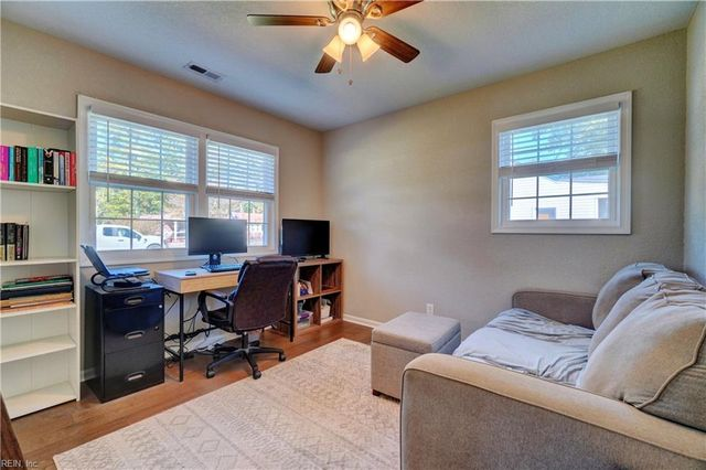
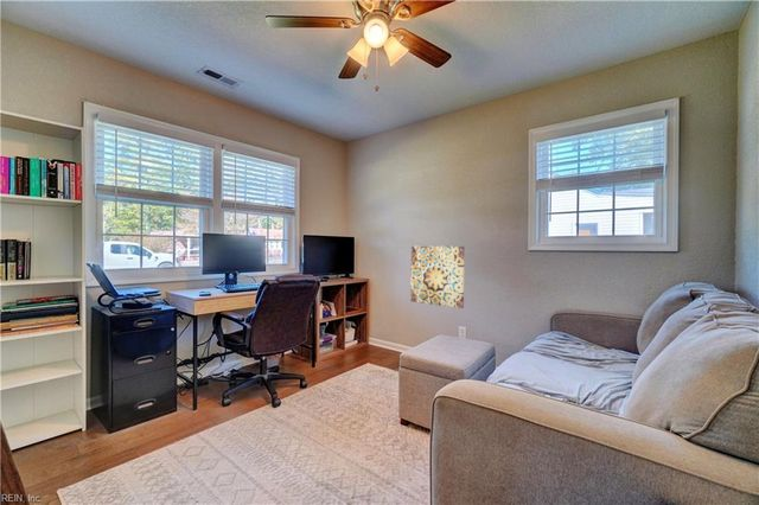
+ wall art (435, 275)
